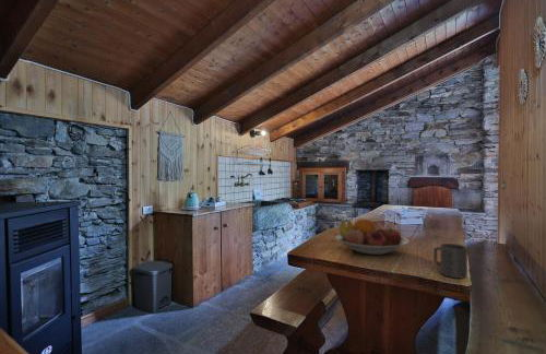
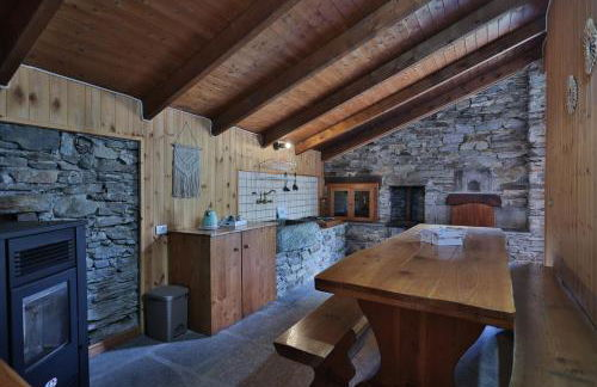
- mug (449, 259)
- fruit bowl (370, 235)
